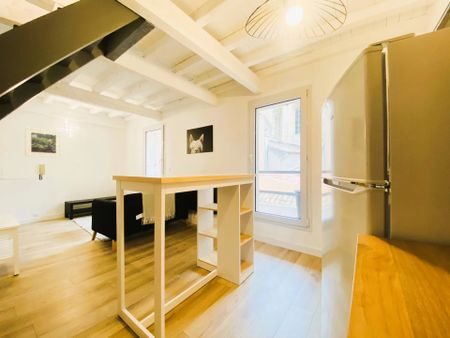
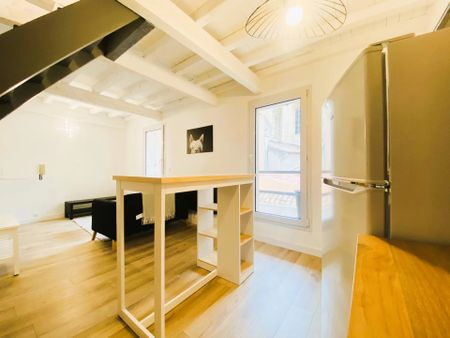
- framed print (44, 143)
